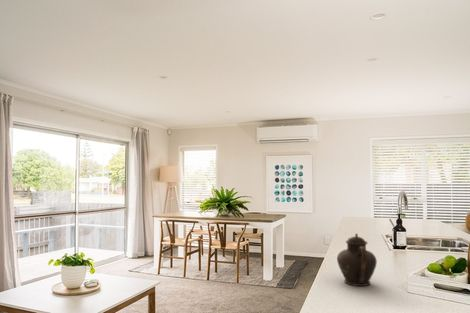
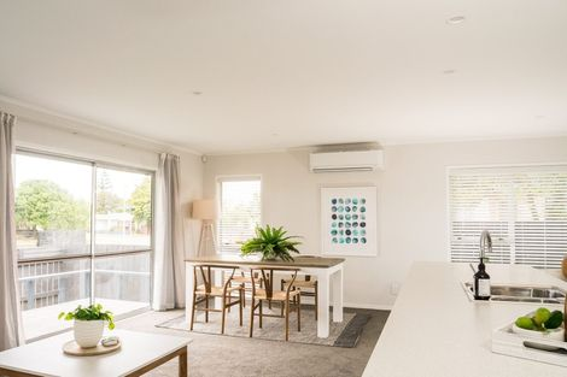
- teapot (357, 257)
